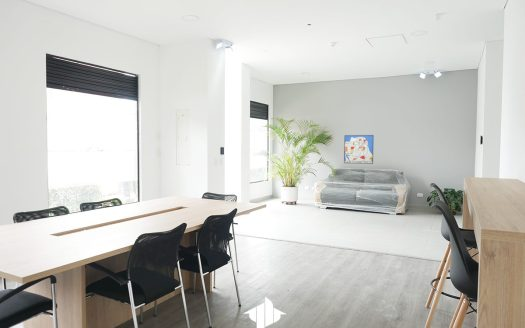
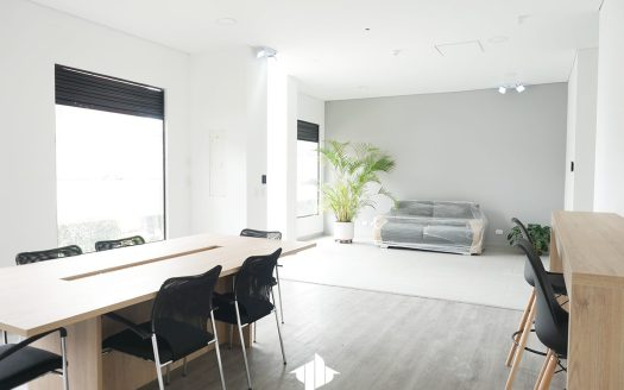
- wall art (358, 149)
